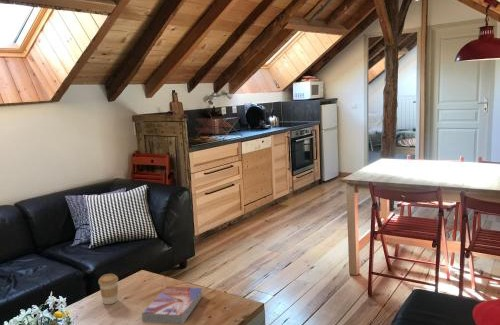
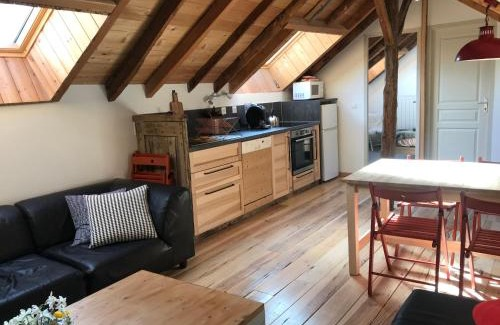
- textbook (174, 304)
- coffee cup (109, 288)
